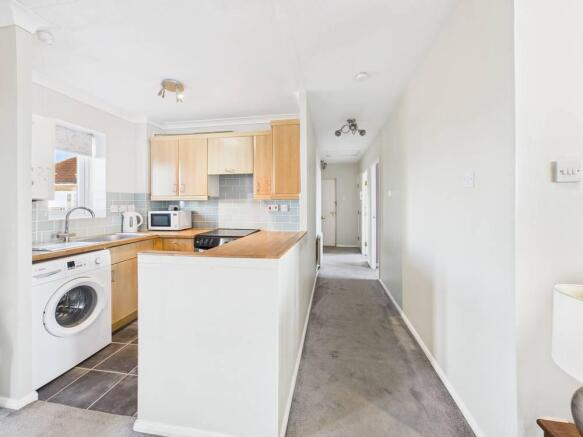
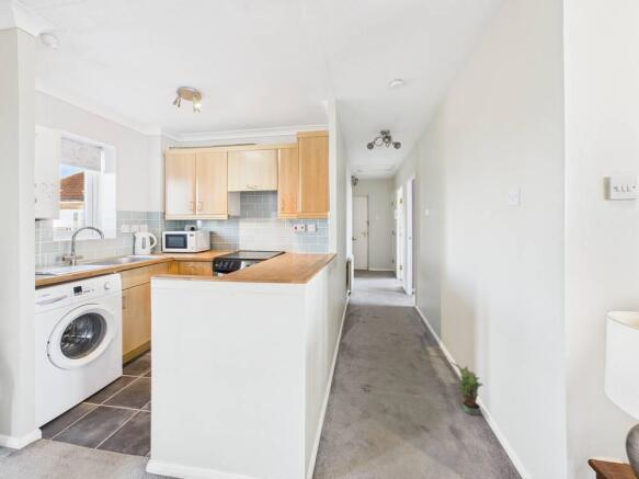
+ potted plant (466, 386)
